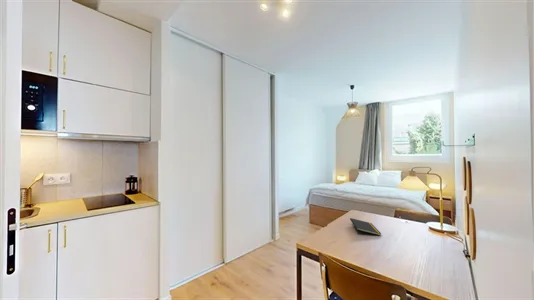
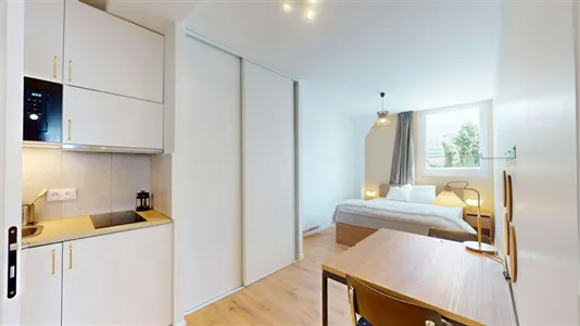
- notepad (364, 226)
